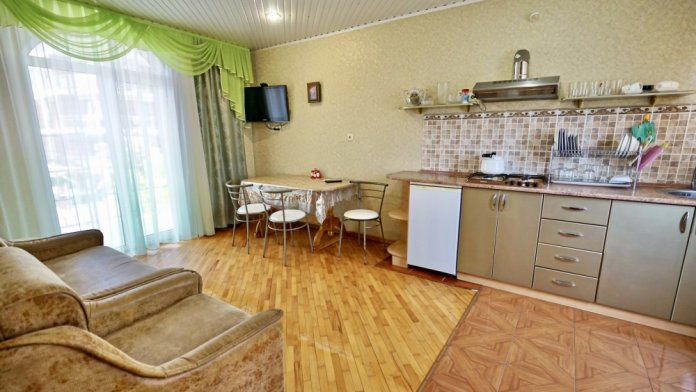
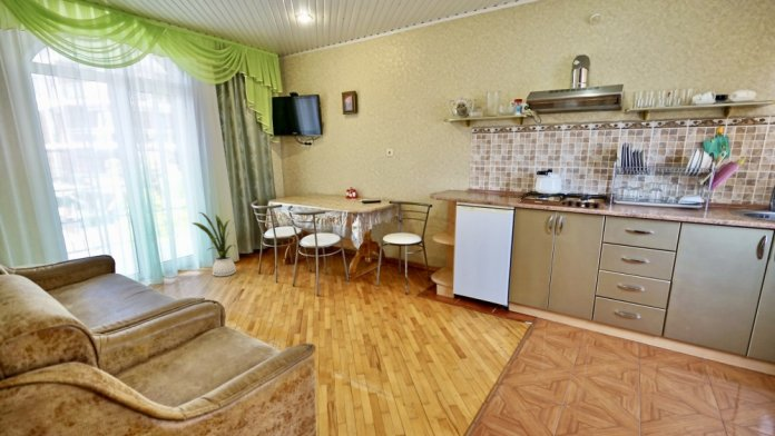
+ house plant (218, 241)
